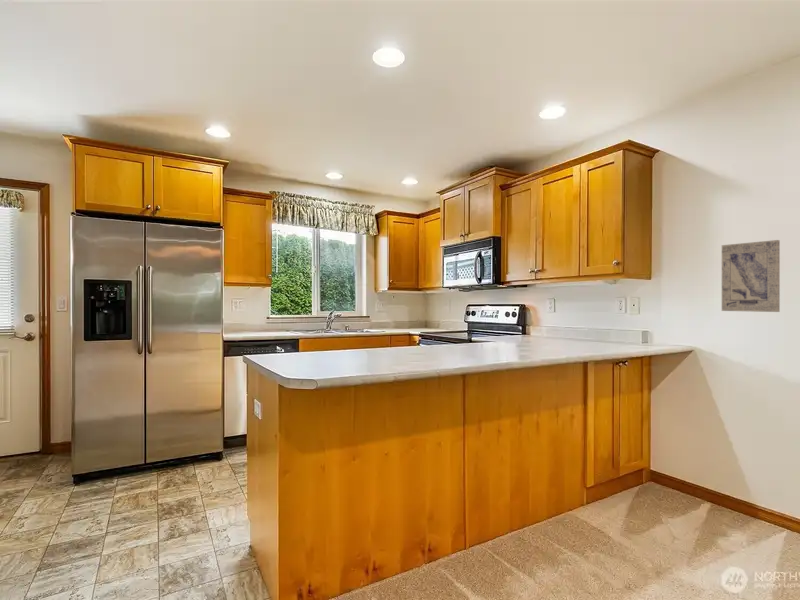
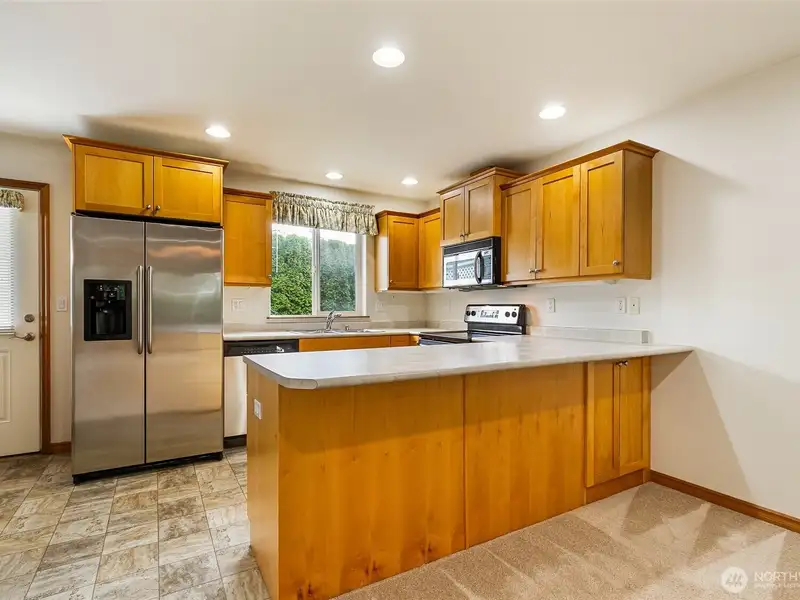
- wall art (749, 277)
